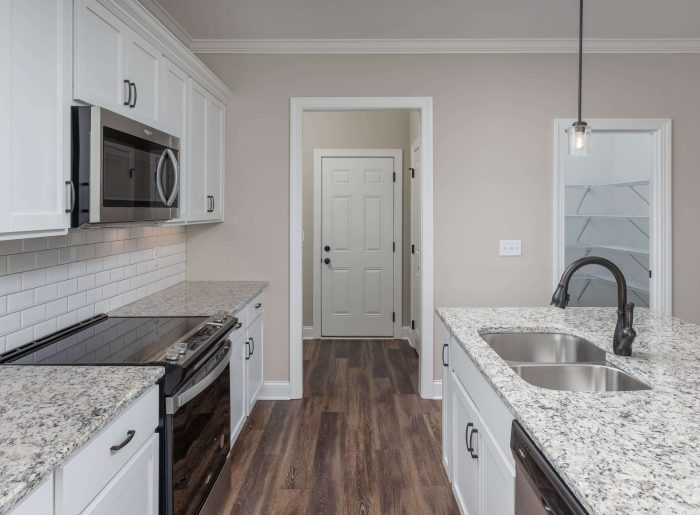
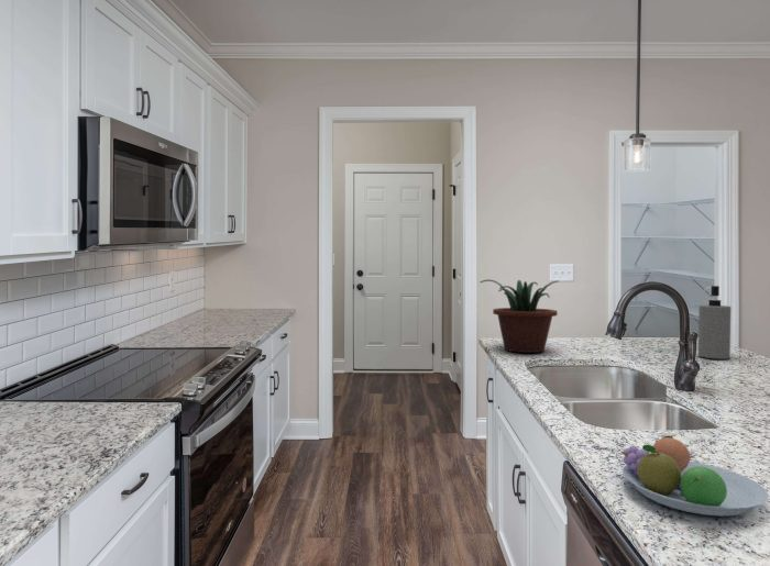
+ fruit bowl (689, 469)
+ potted plant (518, 314)
+ soap dispenser (713, 321)
